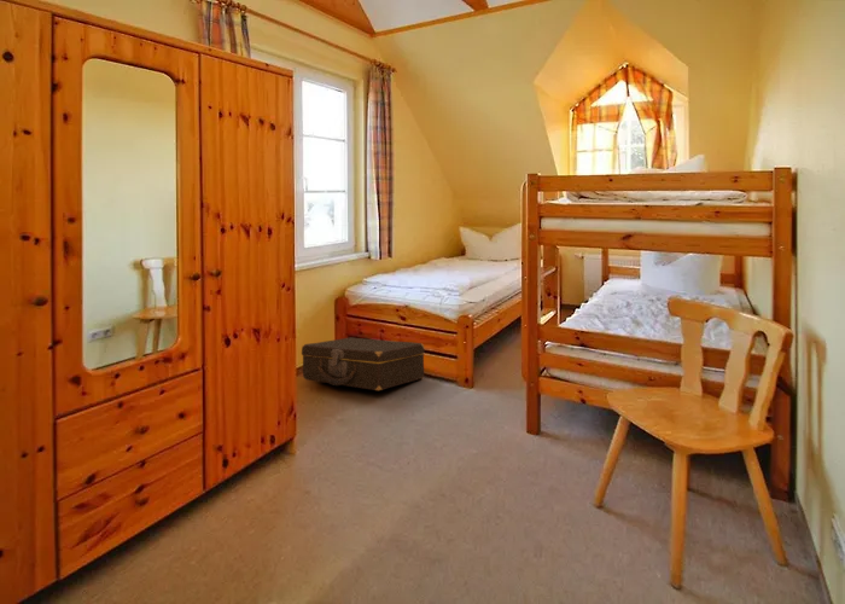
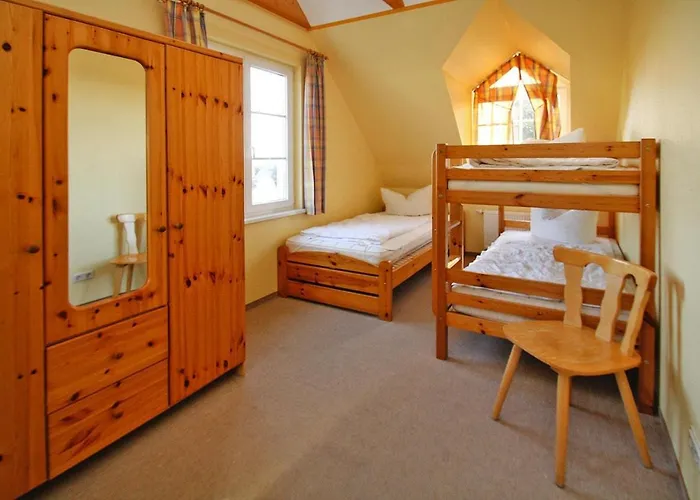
- suitcase (361, 361)
